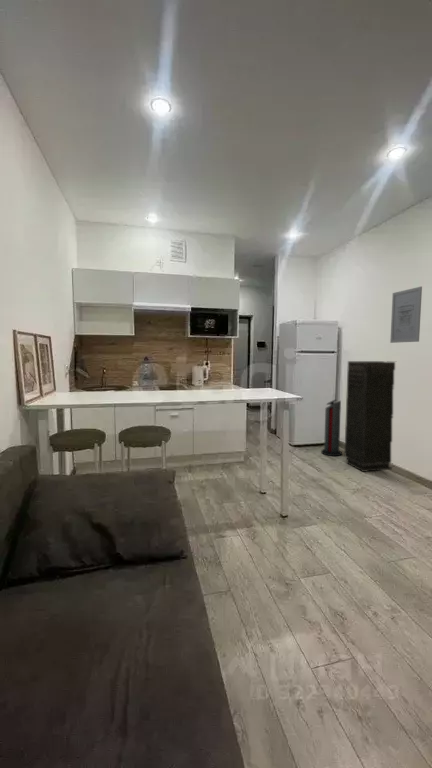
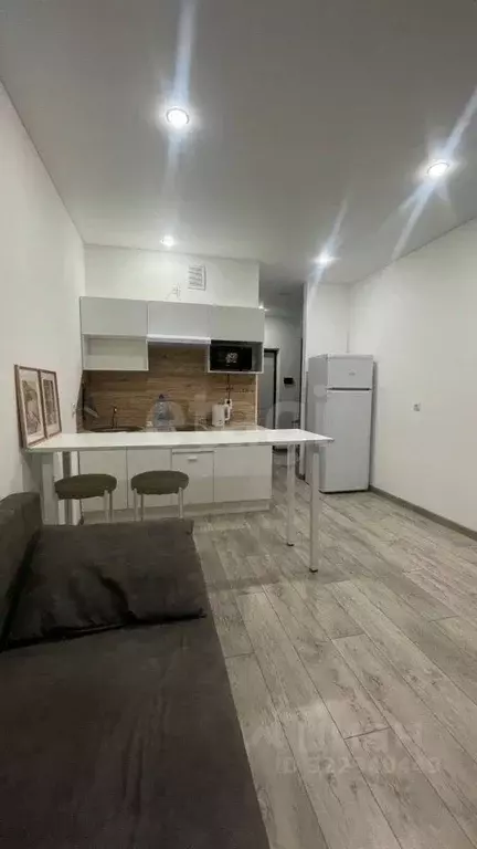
- wall art (405, 316)
- storage cabinet (369, 414)
- air purifier (332, 426)
